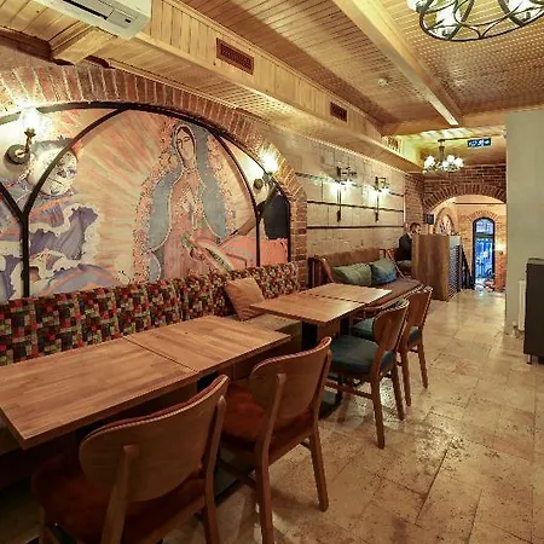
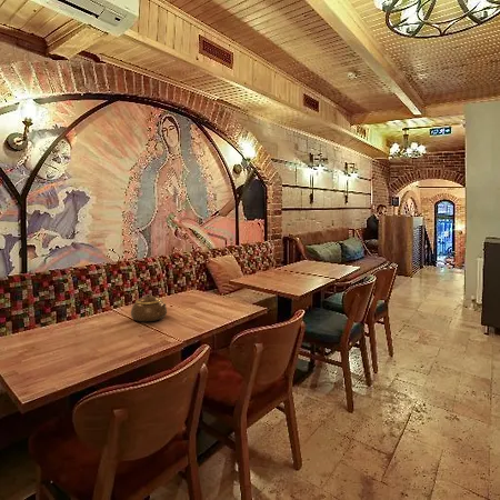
+ teapot (149, 306)
